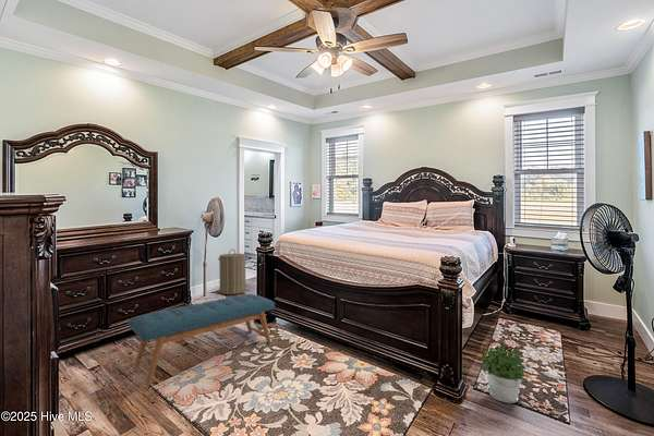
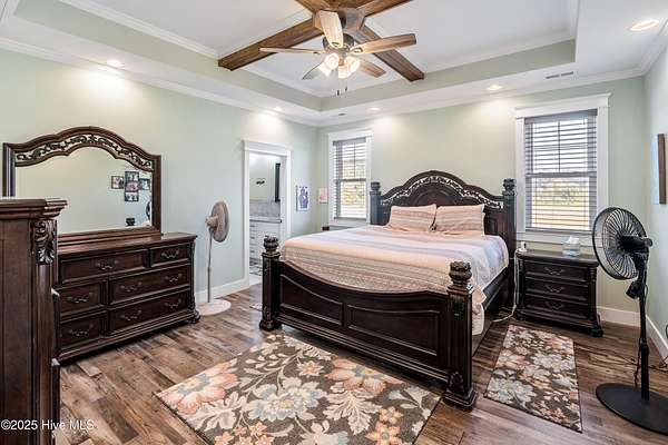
- potted plant (506, 372)
- laundry hamper (232, 270)
- bench (208, 330)
